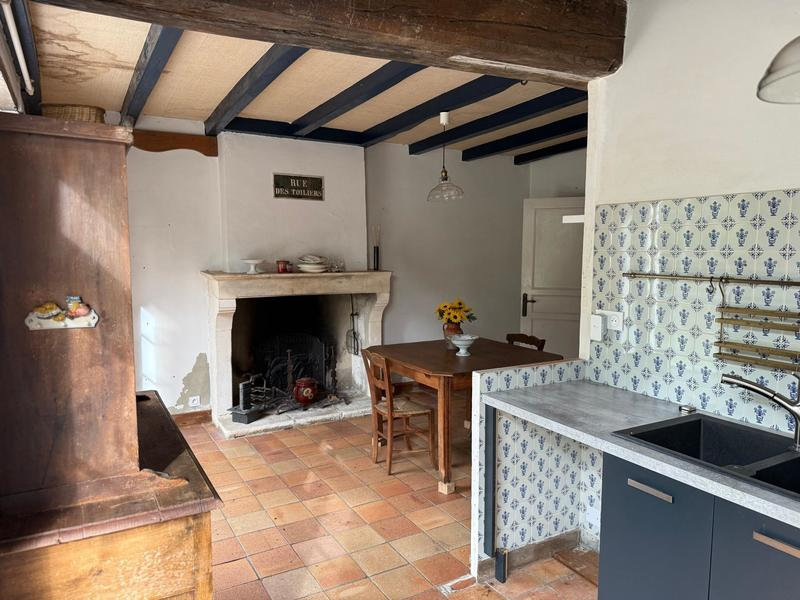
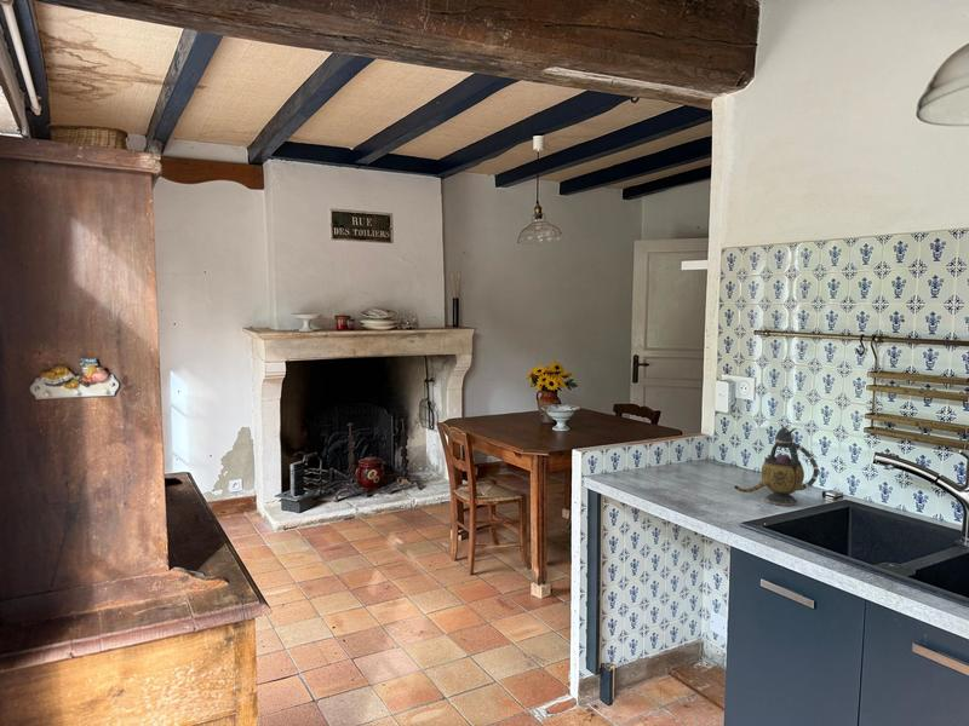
+ teapot (772, 465)
